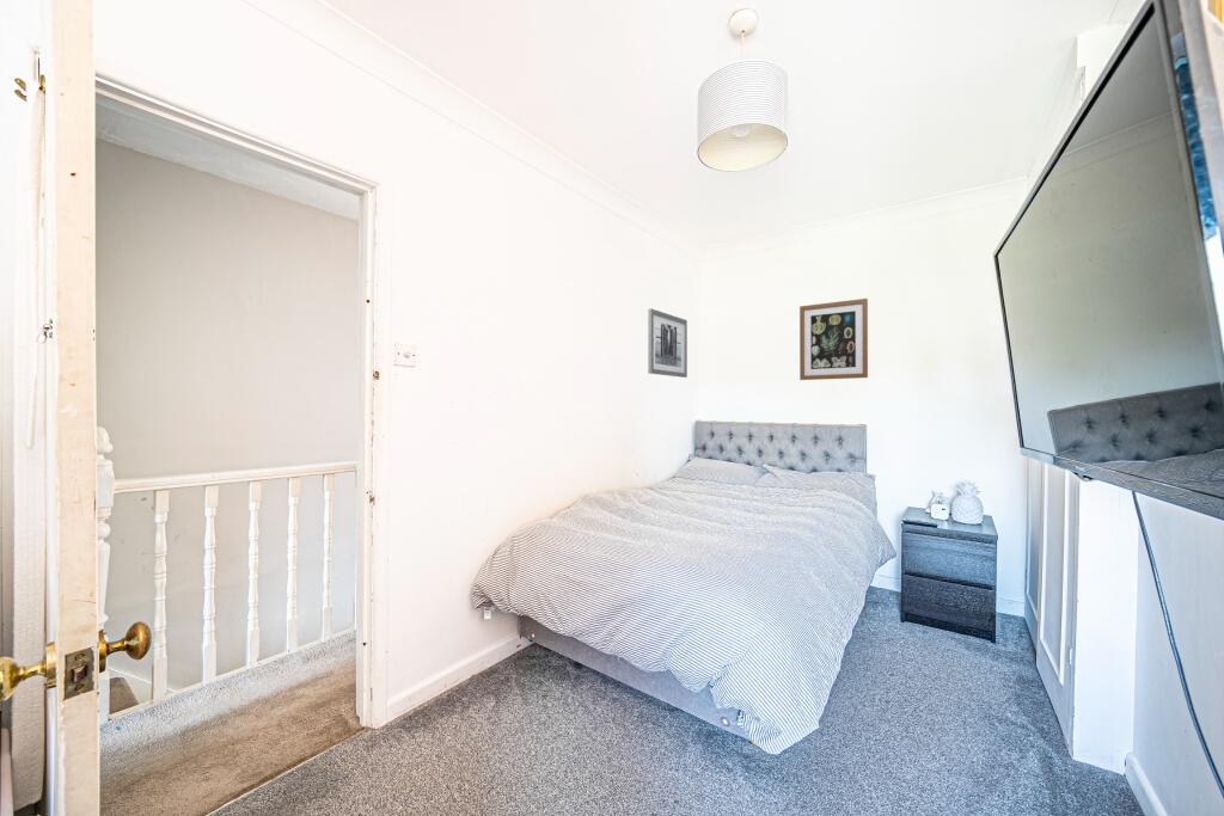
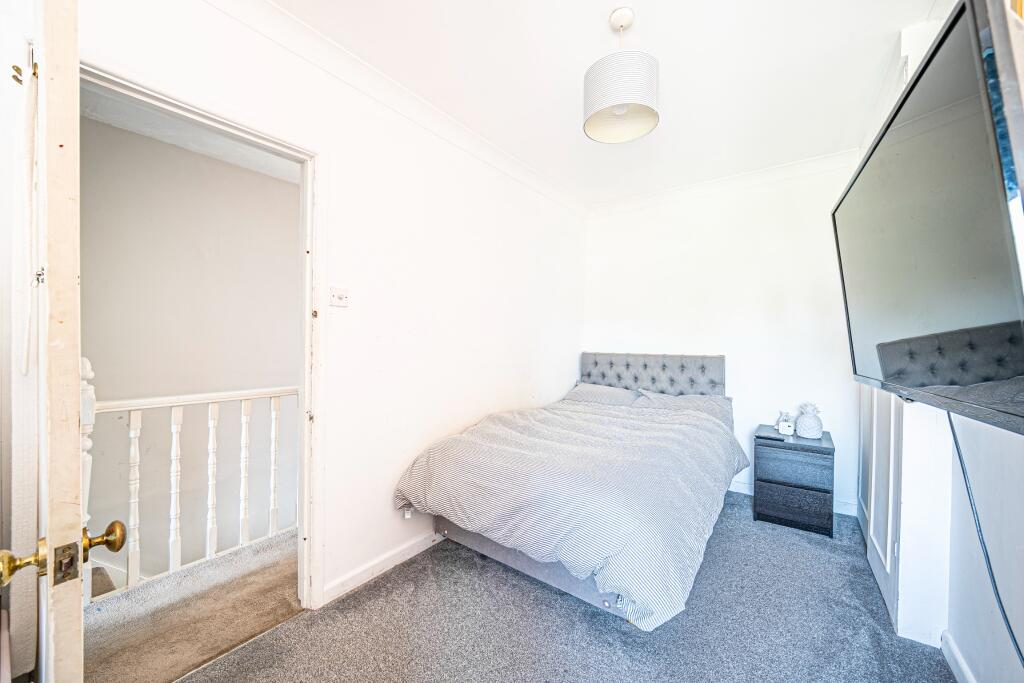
- wall art (668, 344)
- wall art (832, 340)
